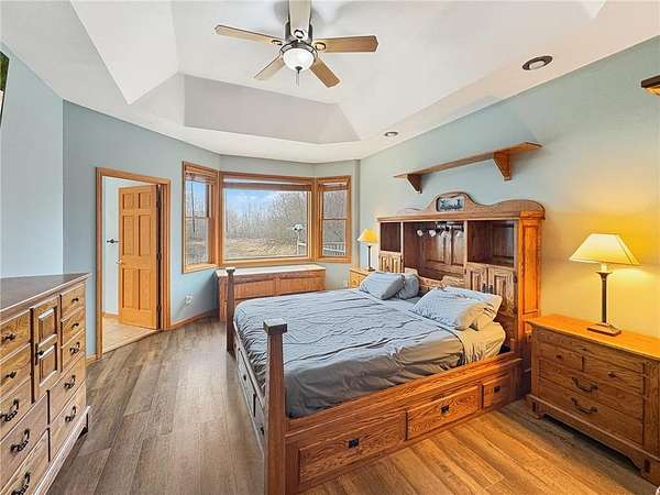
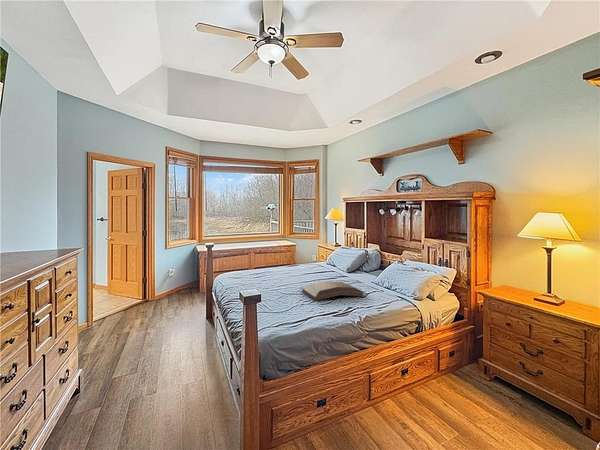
+ serving tray (331, 288)
